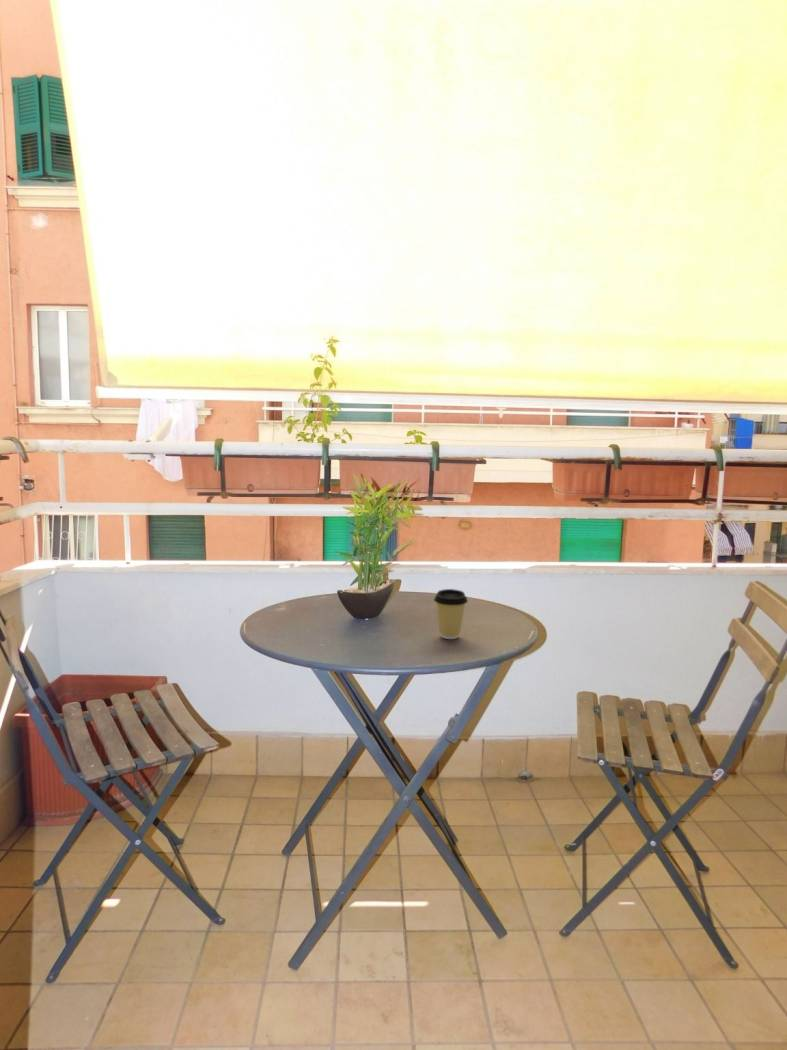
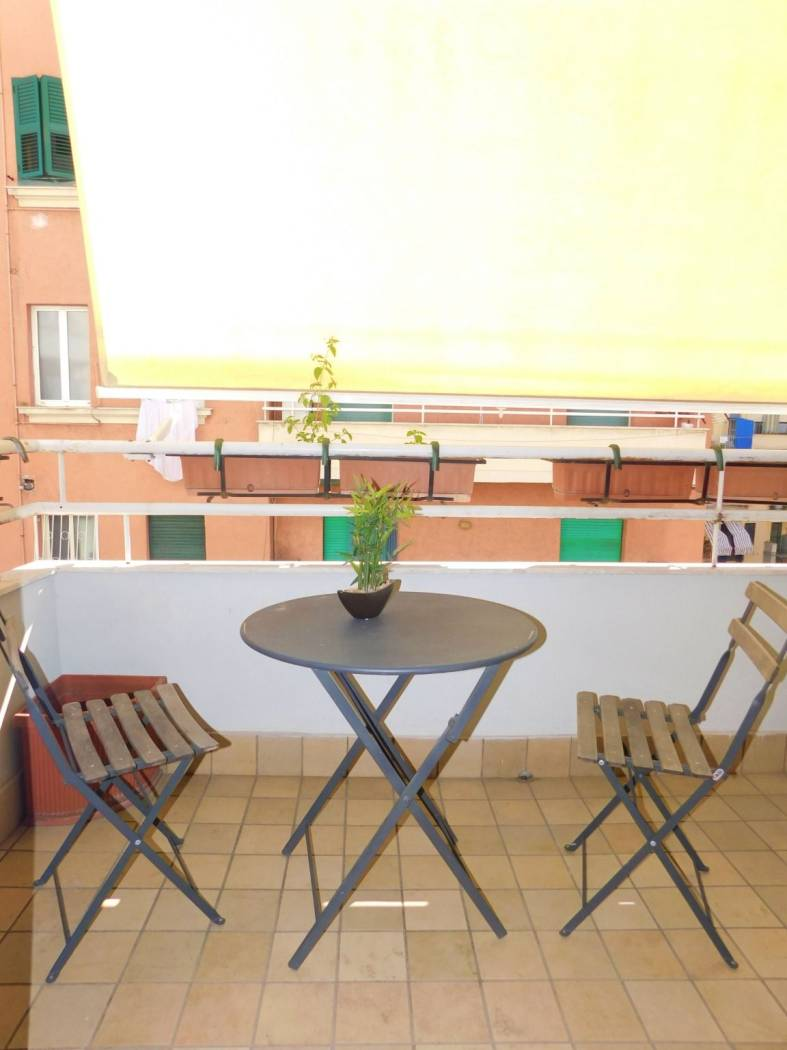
- coffee cup (450, 614)
